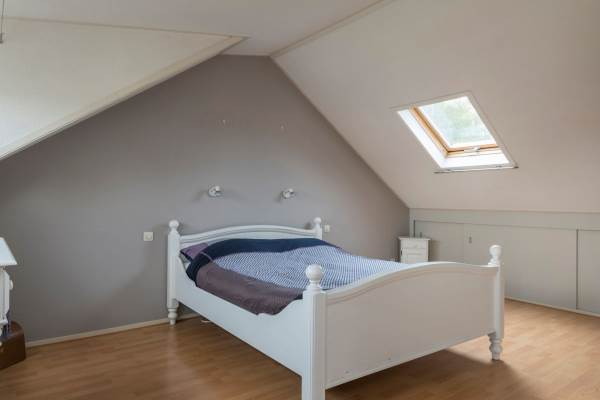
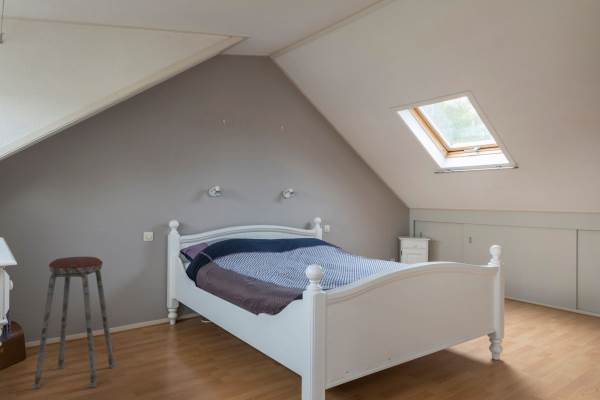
+ music stool (85, 317)
